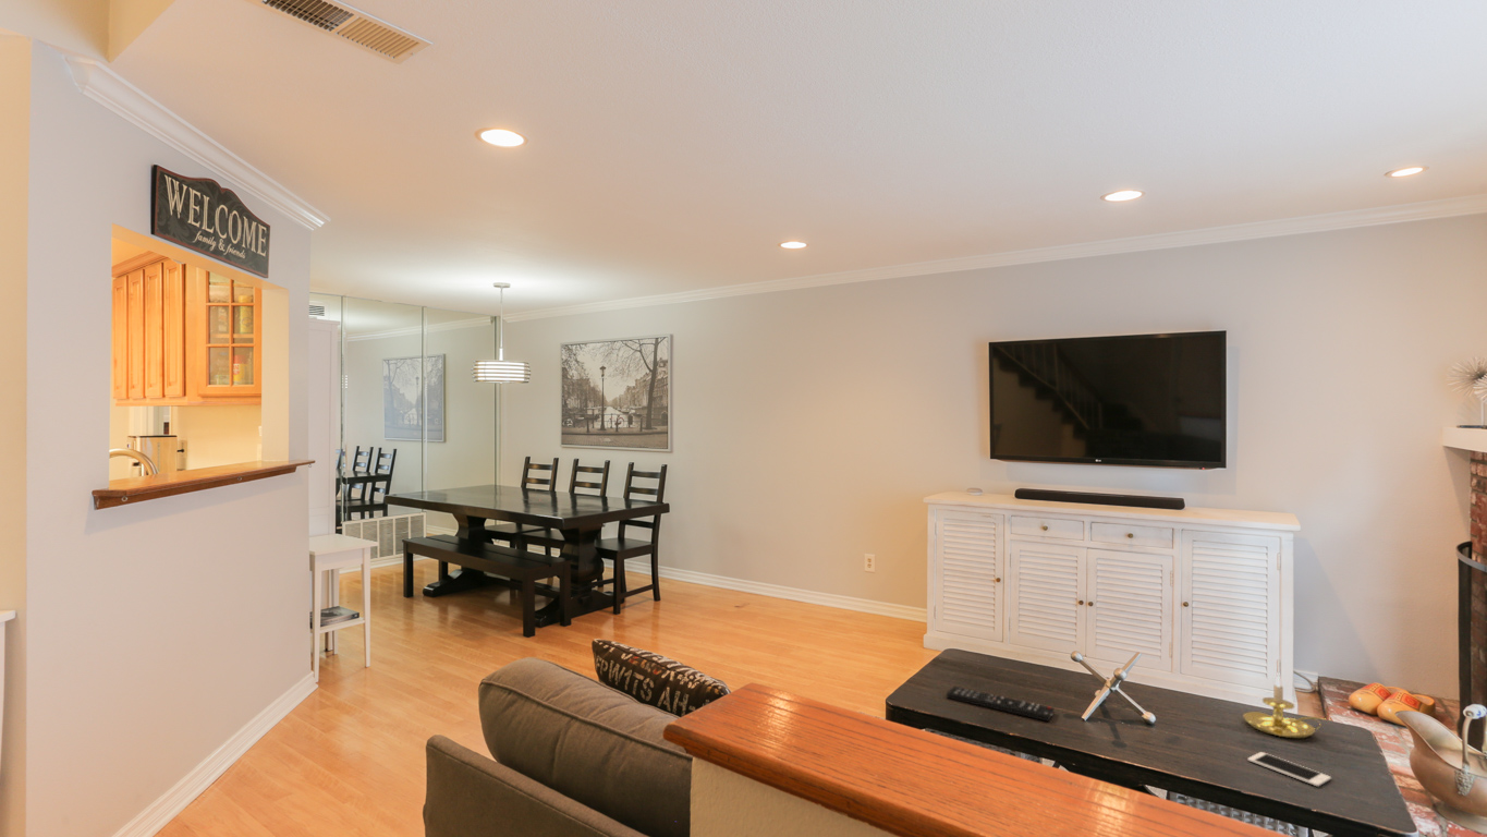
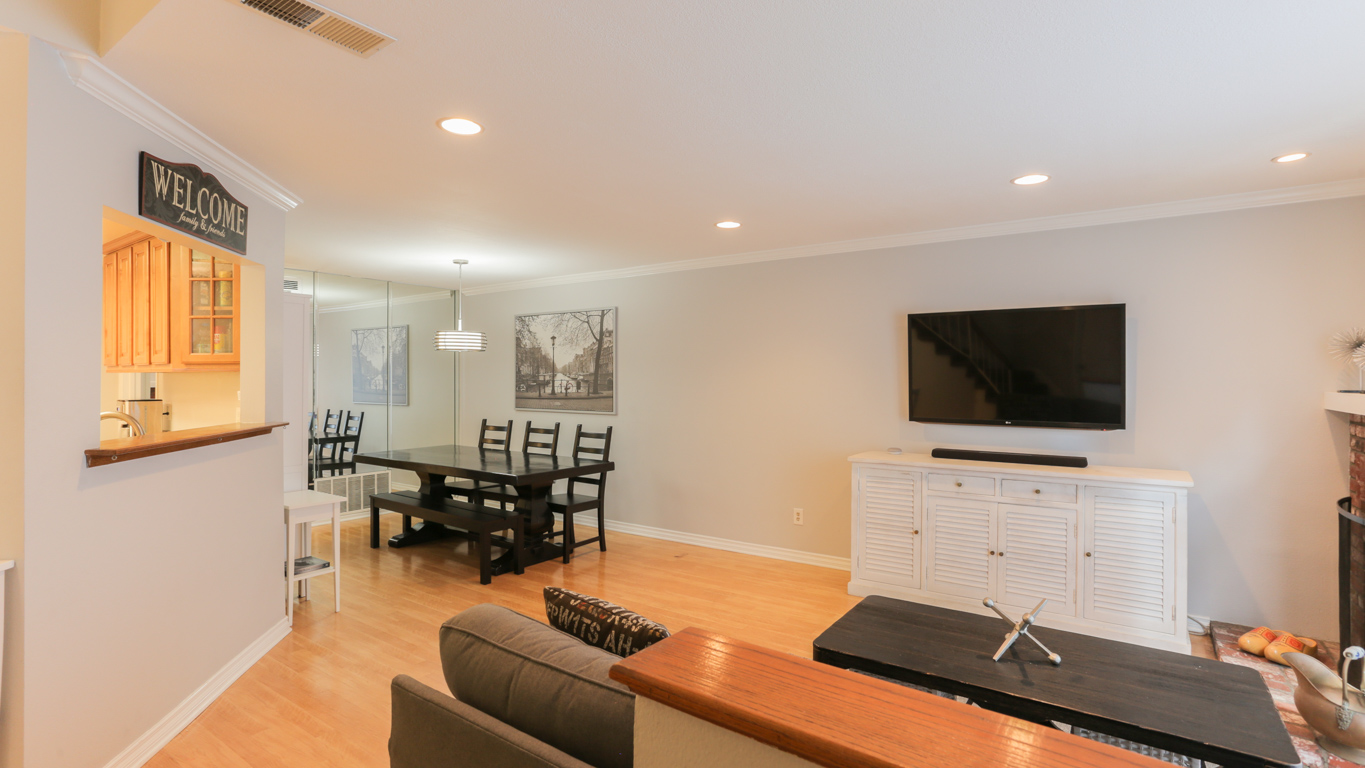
- cell phone (1288, 768)
- candle holder (1283, 701)
- remote control (999, 702)
